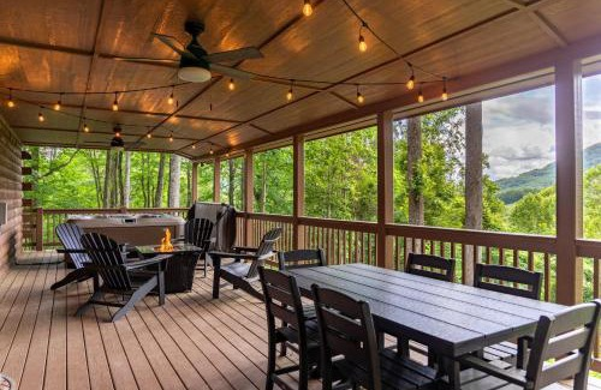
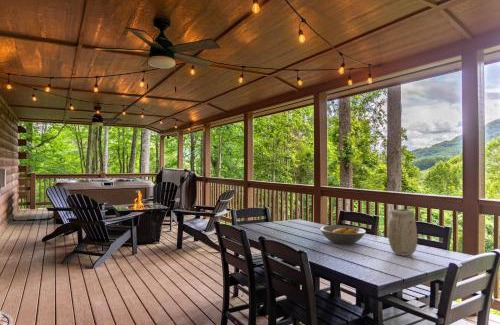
+ fruit bowl (342, 233)
+ vase (402, 231)
